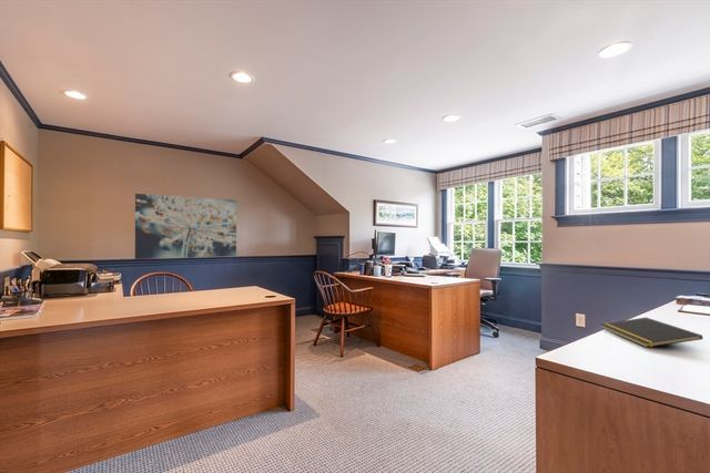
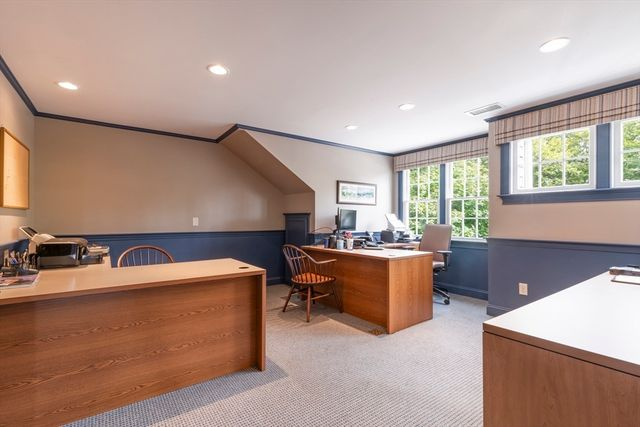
- notepad (646, 330)
- wall art (189, 227)
